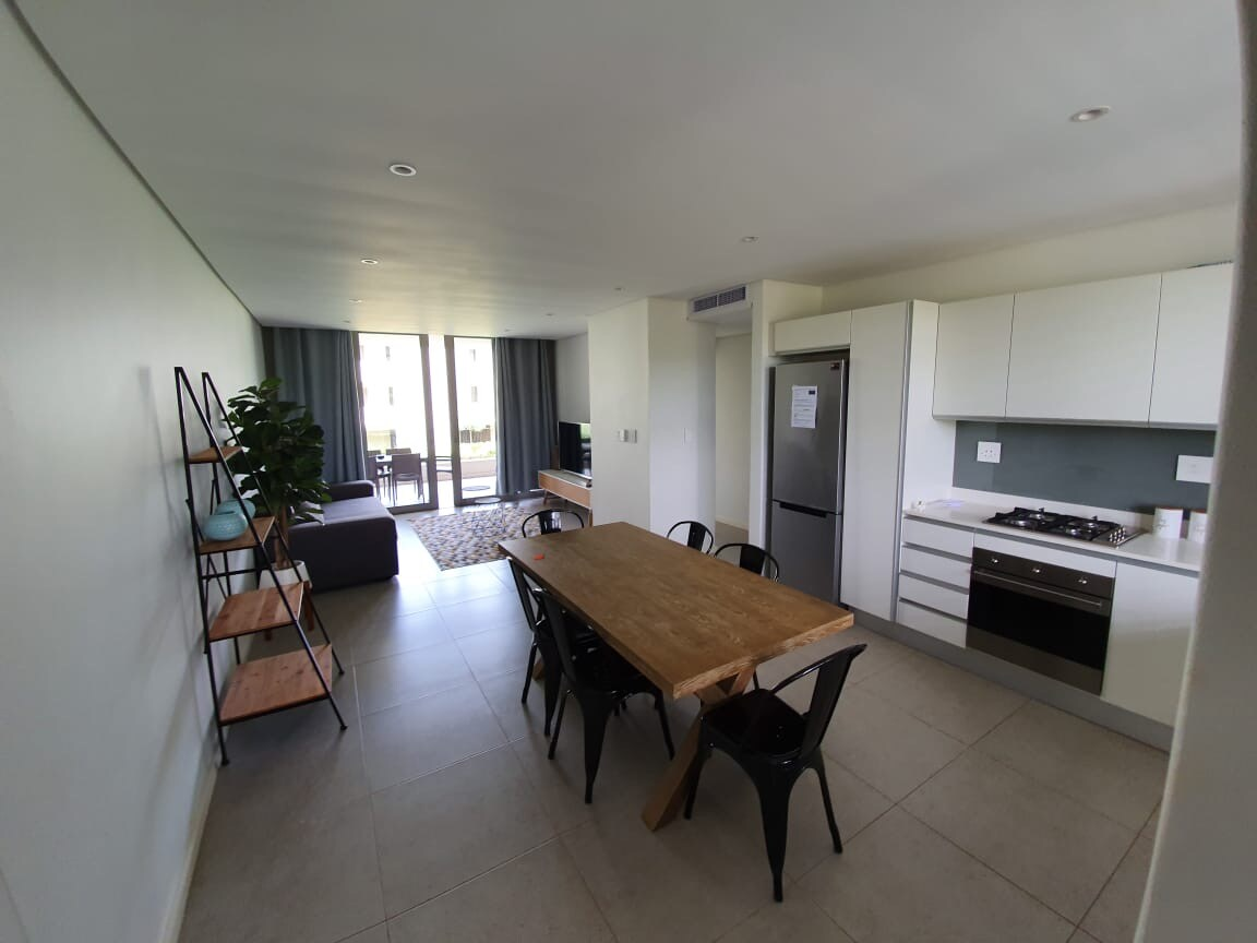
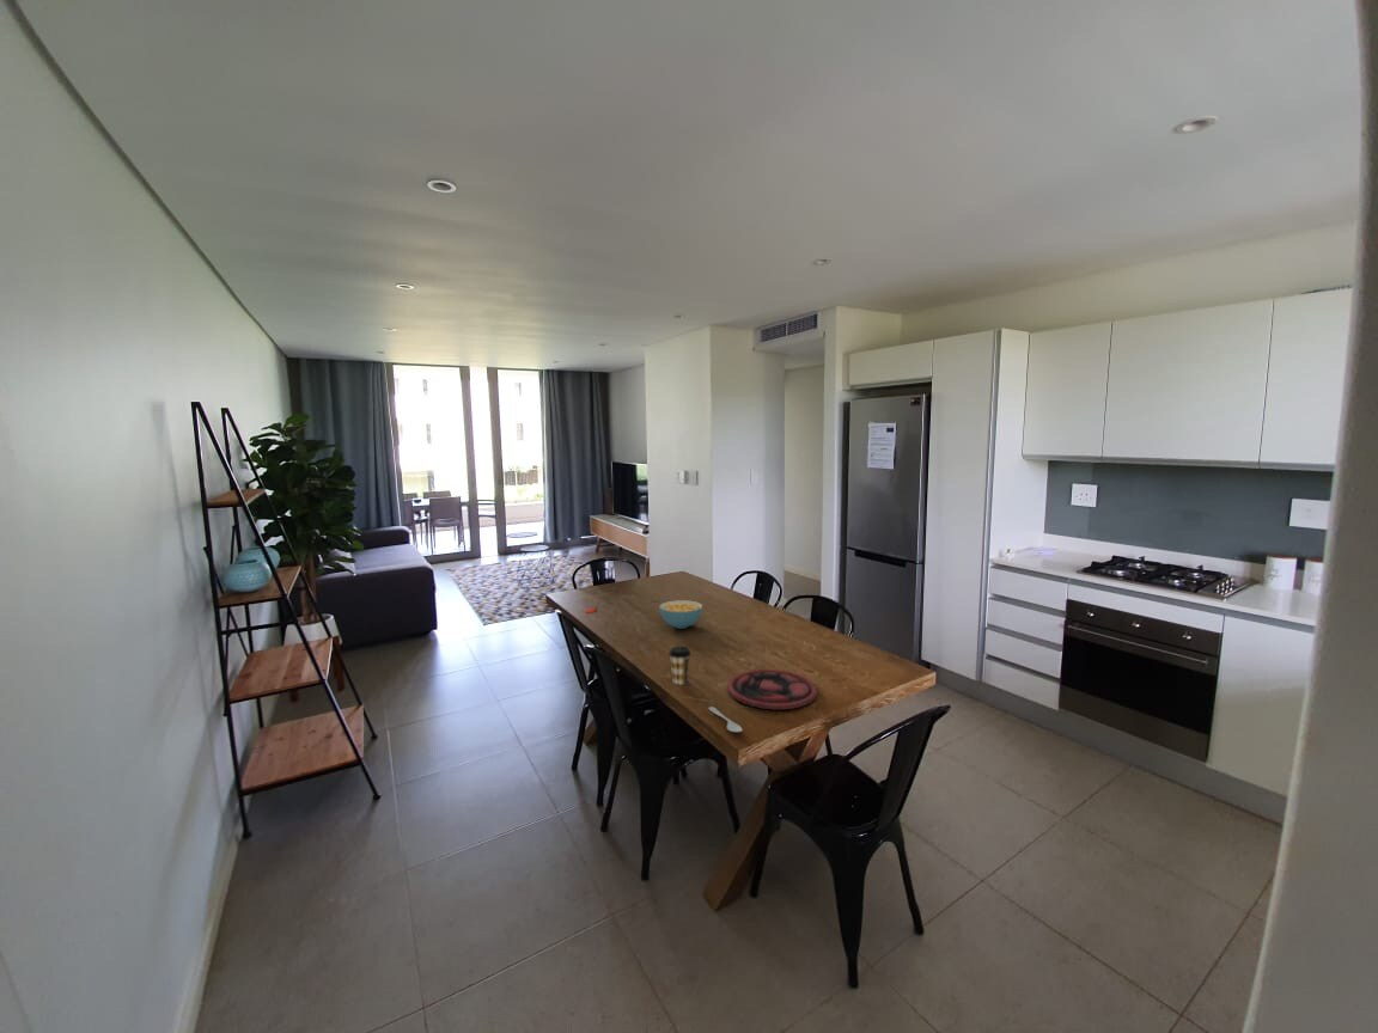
+ cereal bowl (681, 616)
+ plate (772, 686)
+ spoon (724, 717)
+ coffee cup (679, 665)
